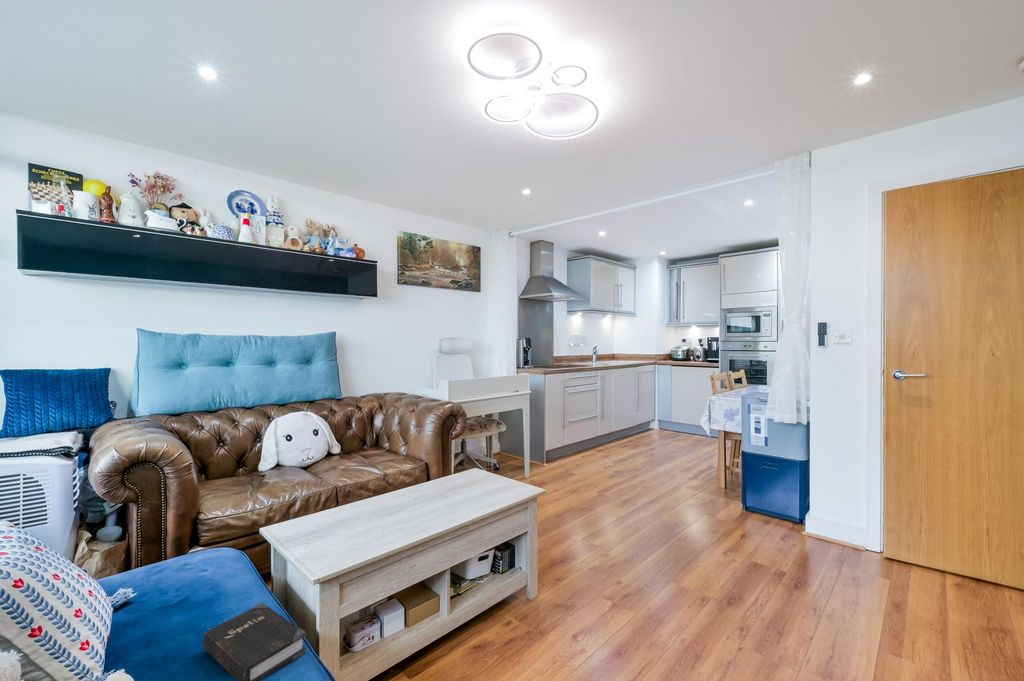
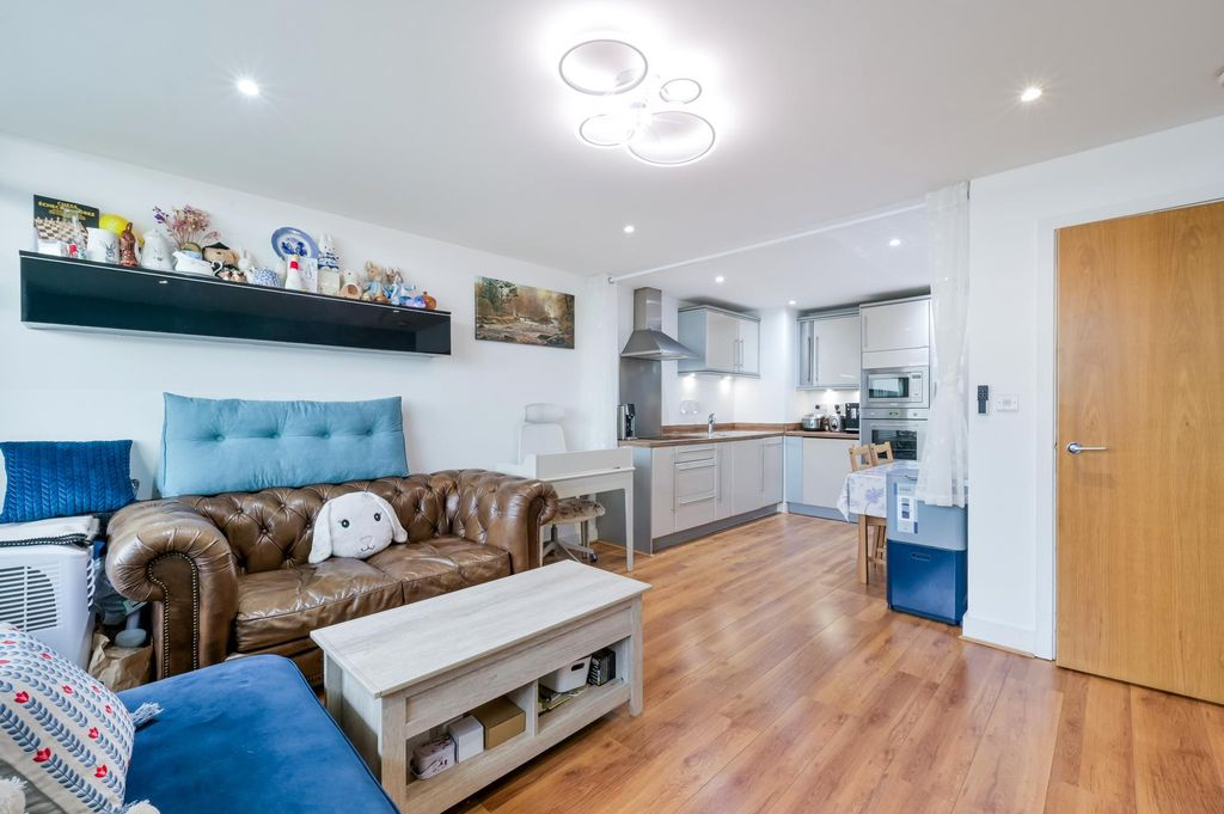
- hardback book (254, 642)
